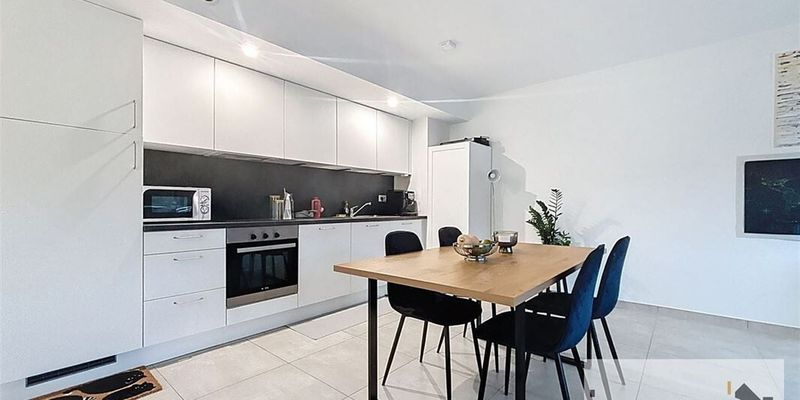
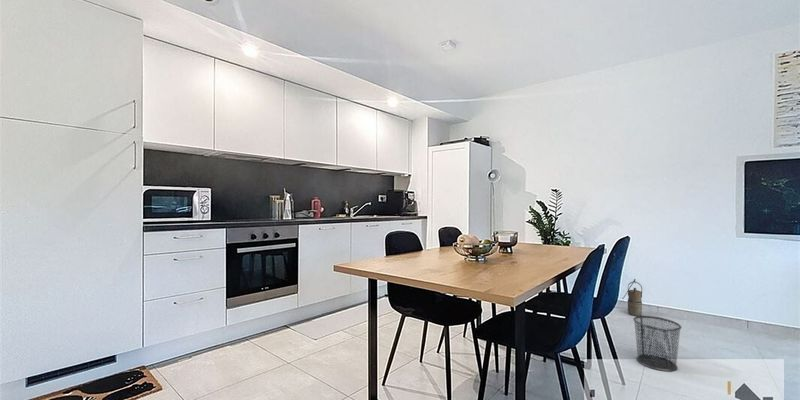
+ waste bin (656, 343)
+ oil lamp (631, 295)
